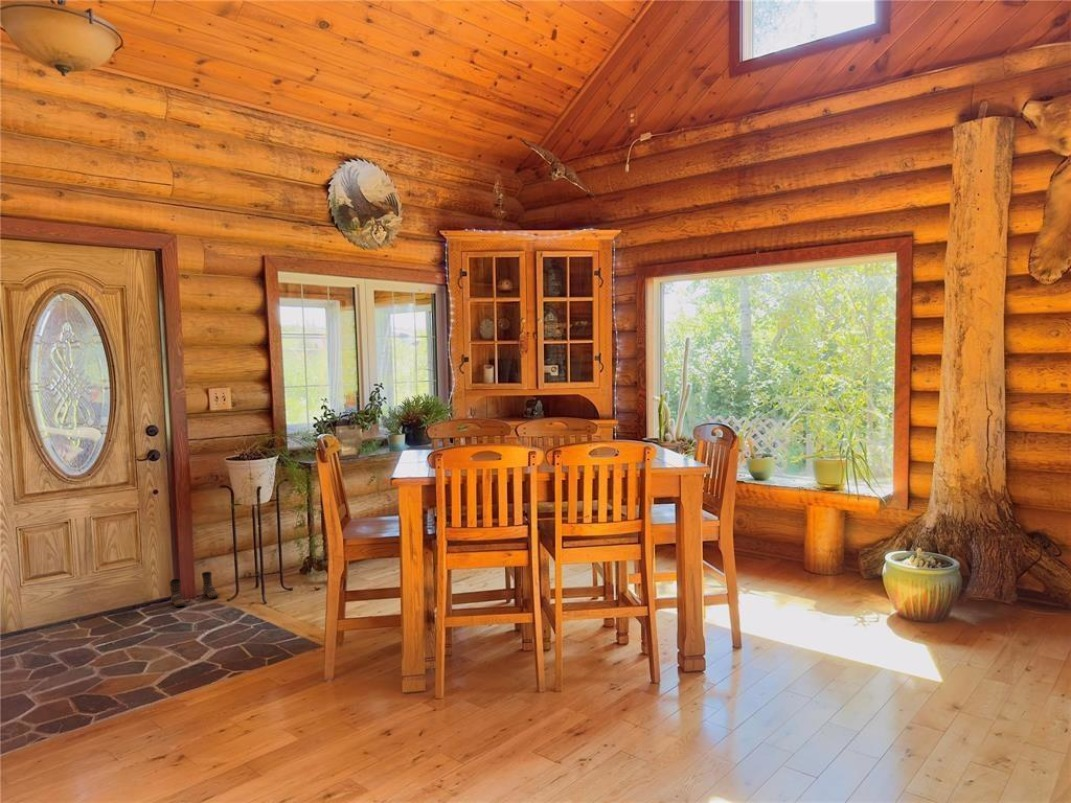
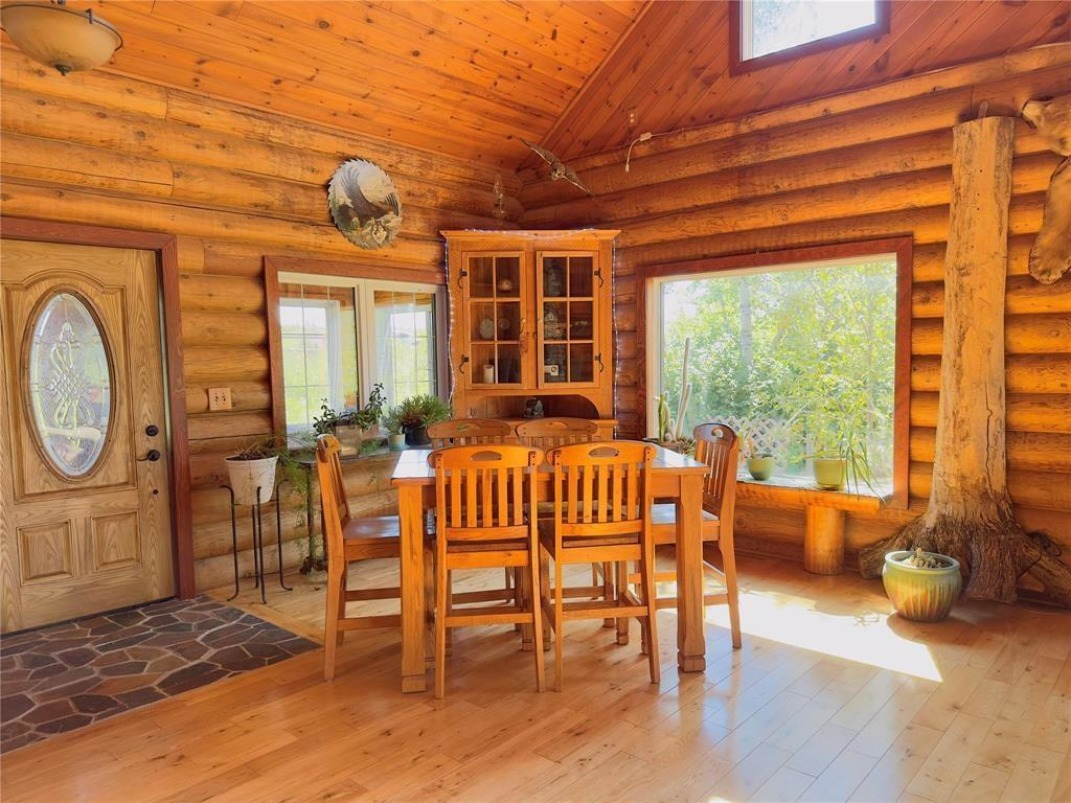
- boots (203, 588)
